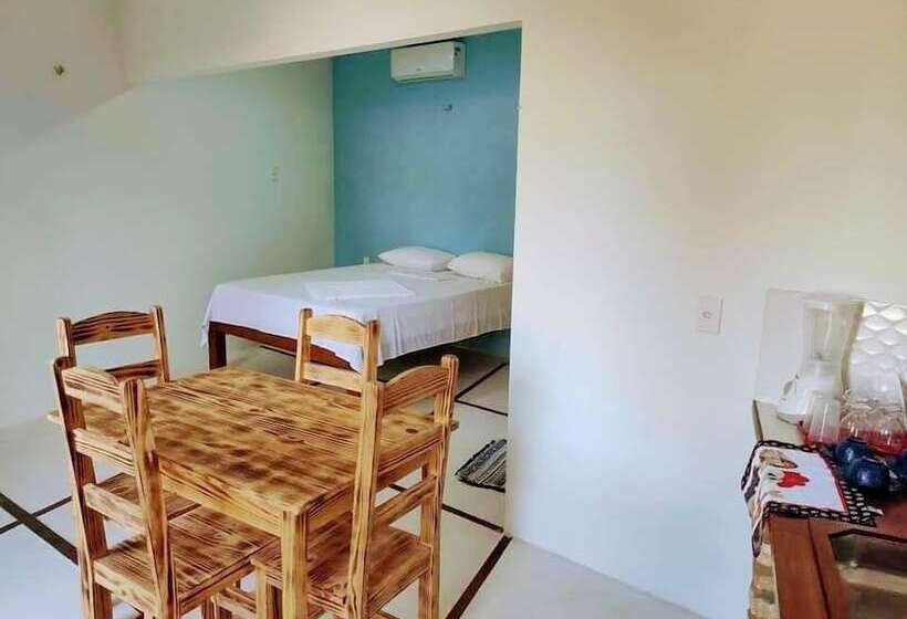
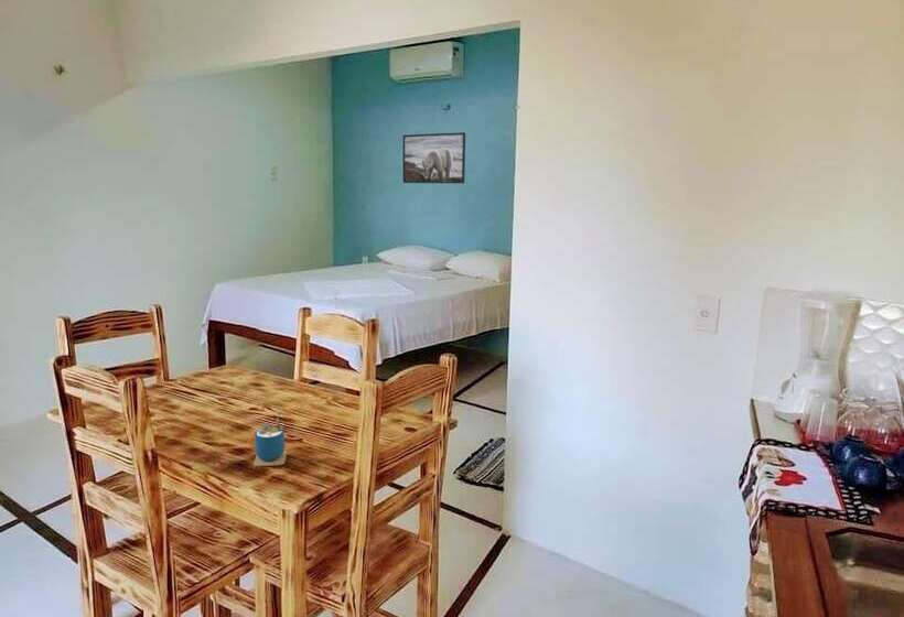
+ cup (269, 436)
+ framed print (432, 159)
